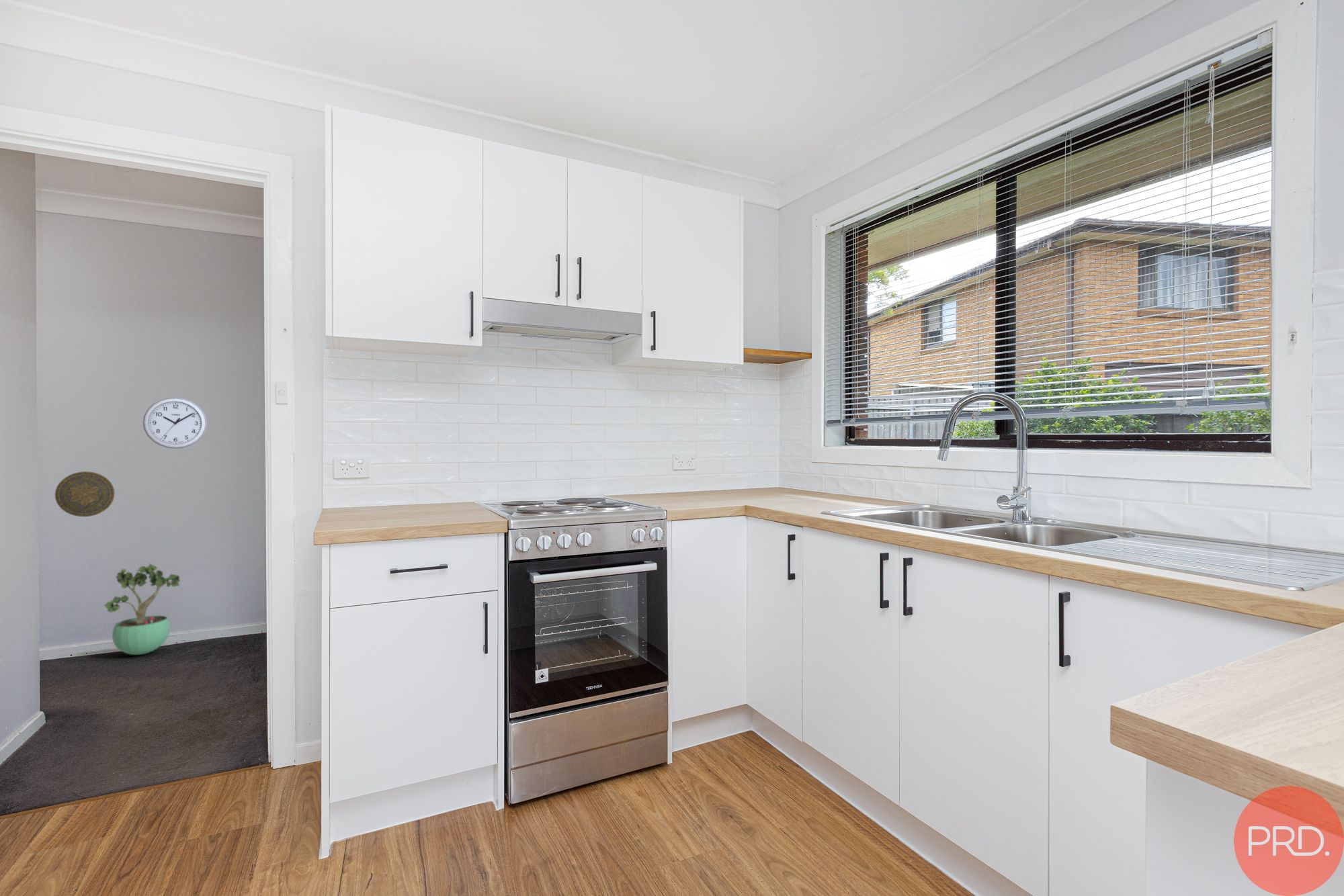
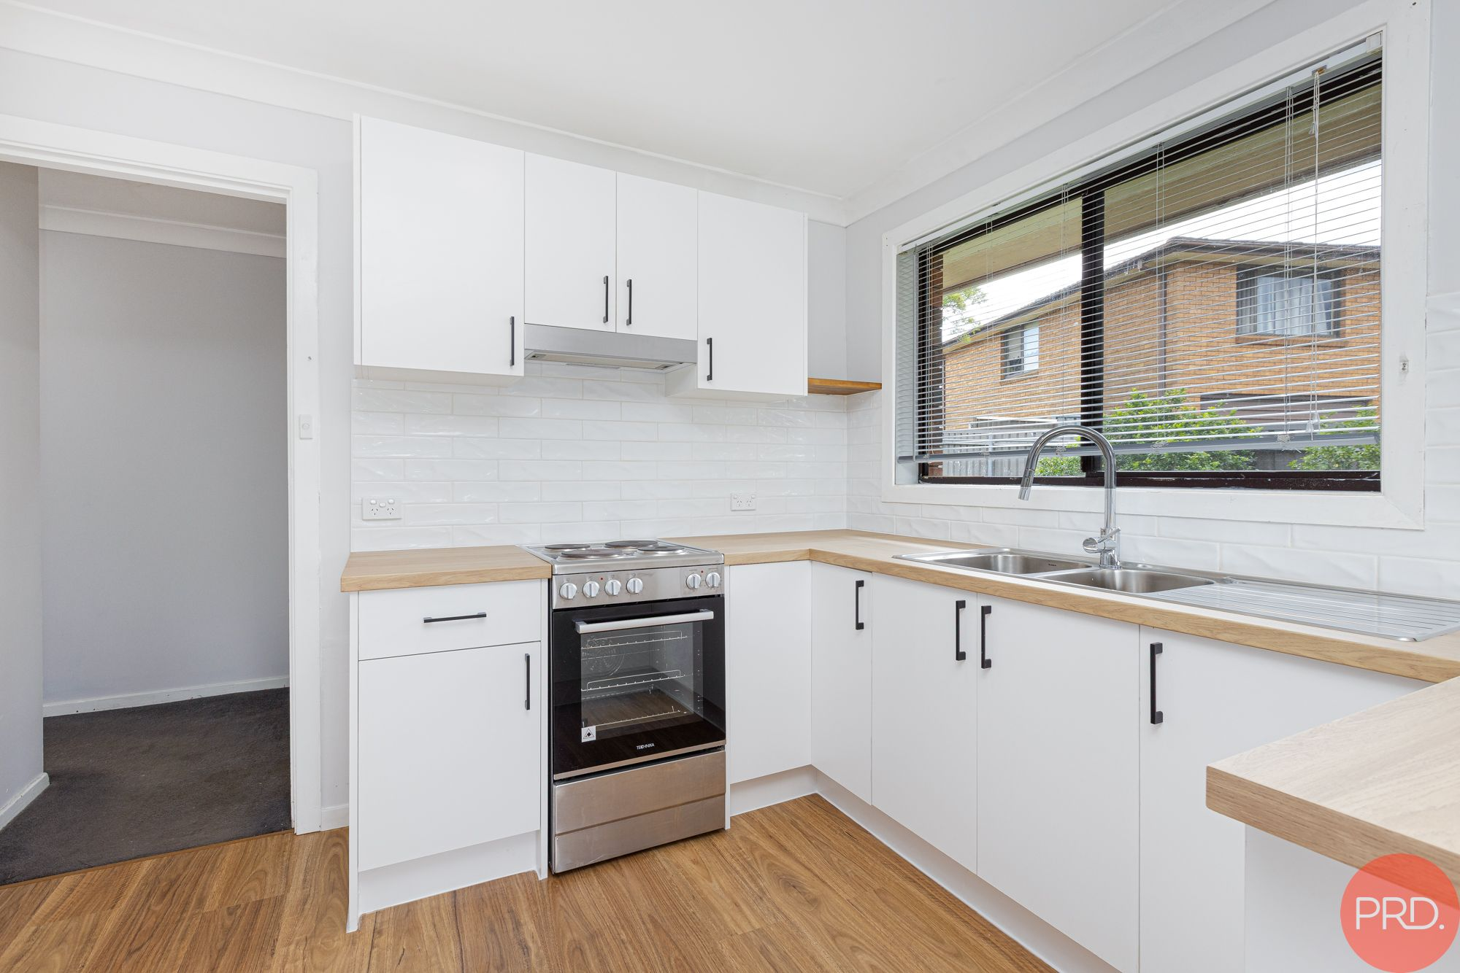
- potted plant (144, 609)
- wall clock (175, 422)
- decorative plate (85, 494)
